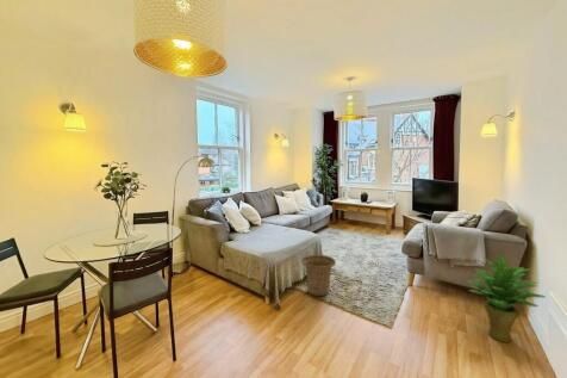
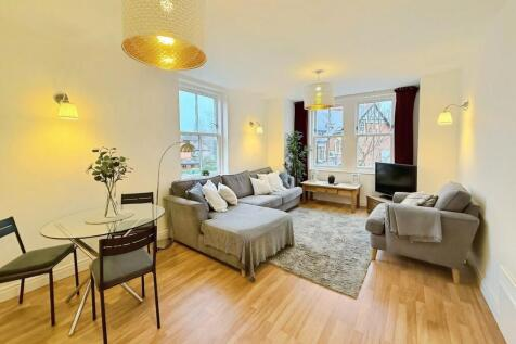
- potted plant (503, 298)
- basket (318, 275)
